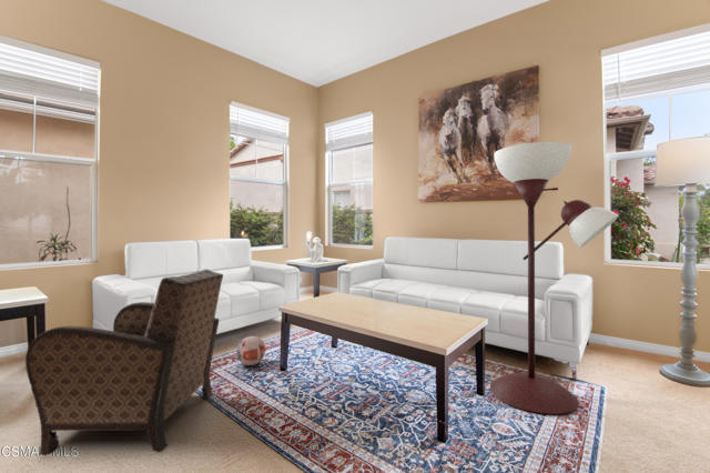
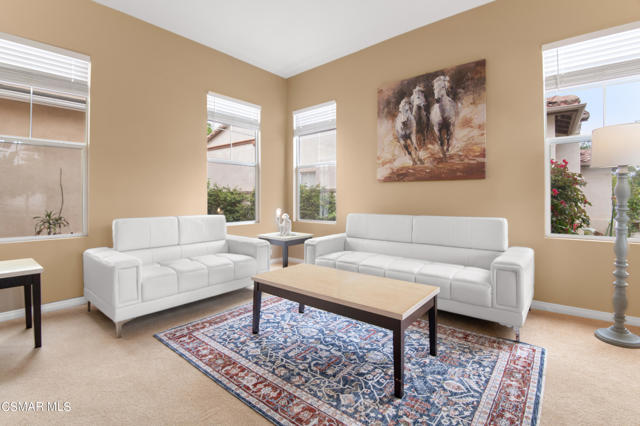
- armchair (139, 346)
- ball (251, 350)
- floor lamp (534, 272)
